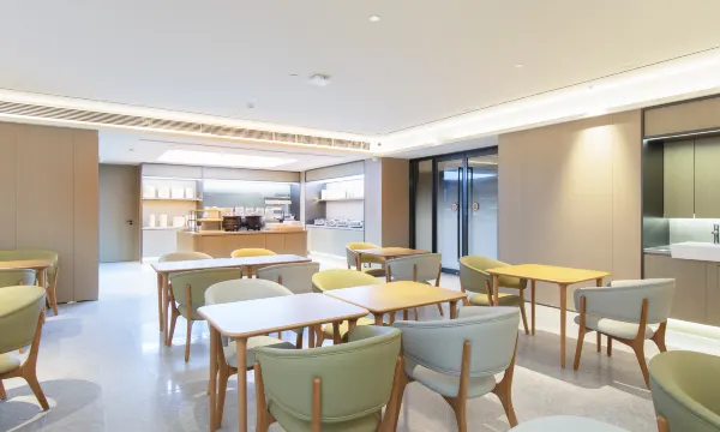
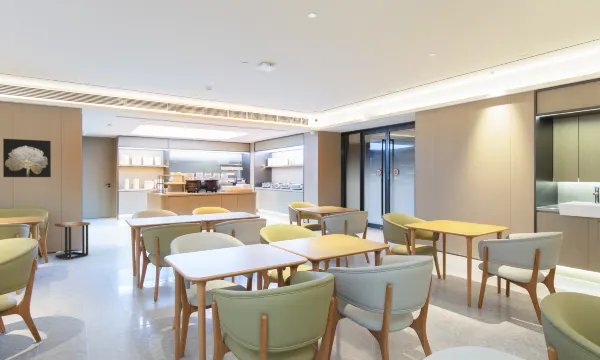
+ side table (70, 239)
+ wall art (27, 158)
